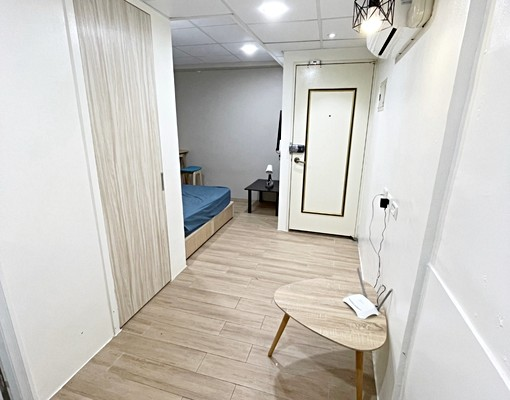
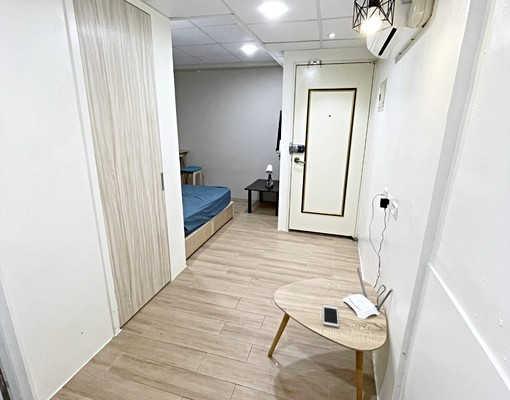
+ cell phone (330, 315)
